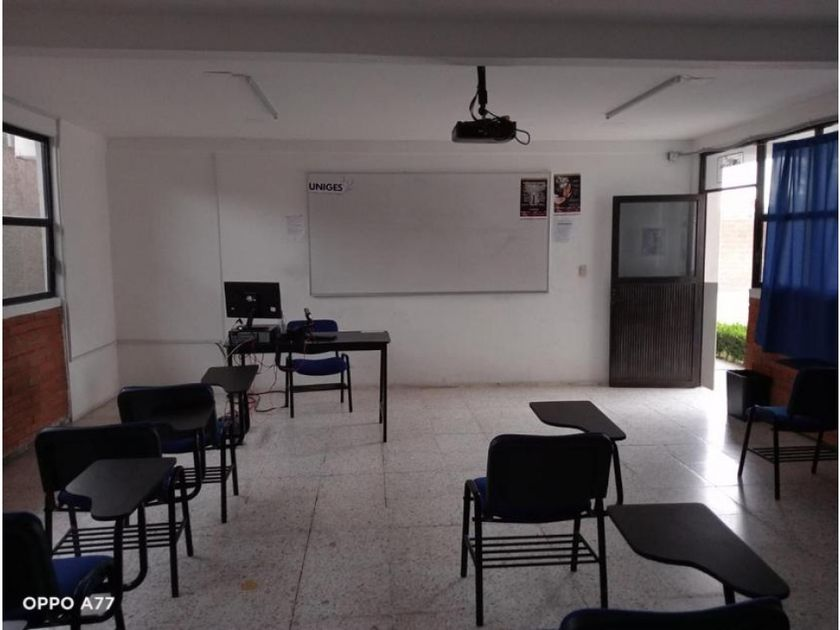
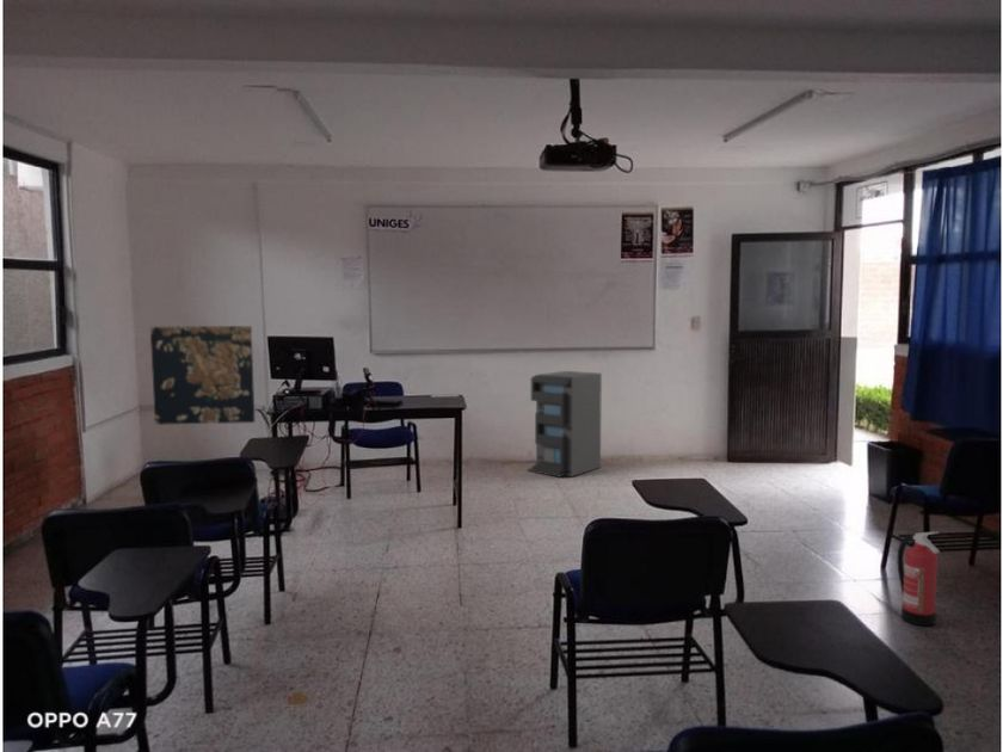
+ fire extinguisher (917, 572)
+ storage cabinet (565, 421)
+ map (202, 375)
